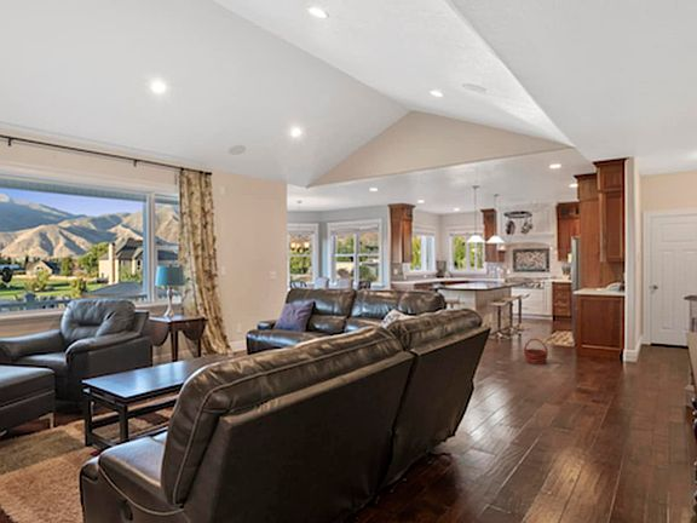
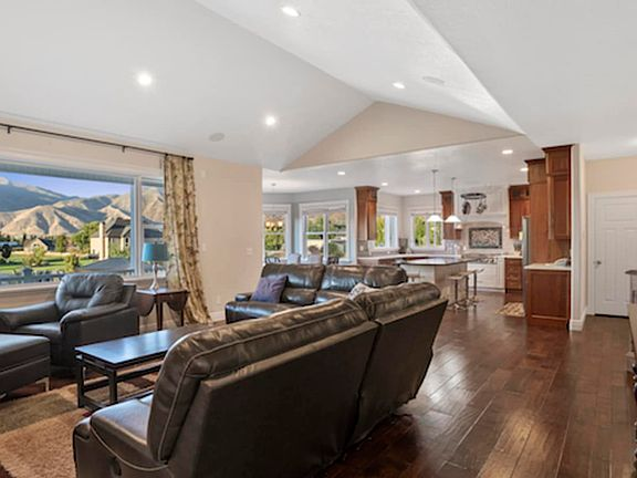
- basket (535, 350)
